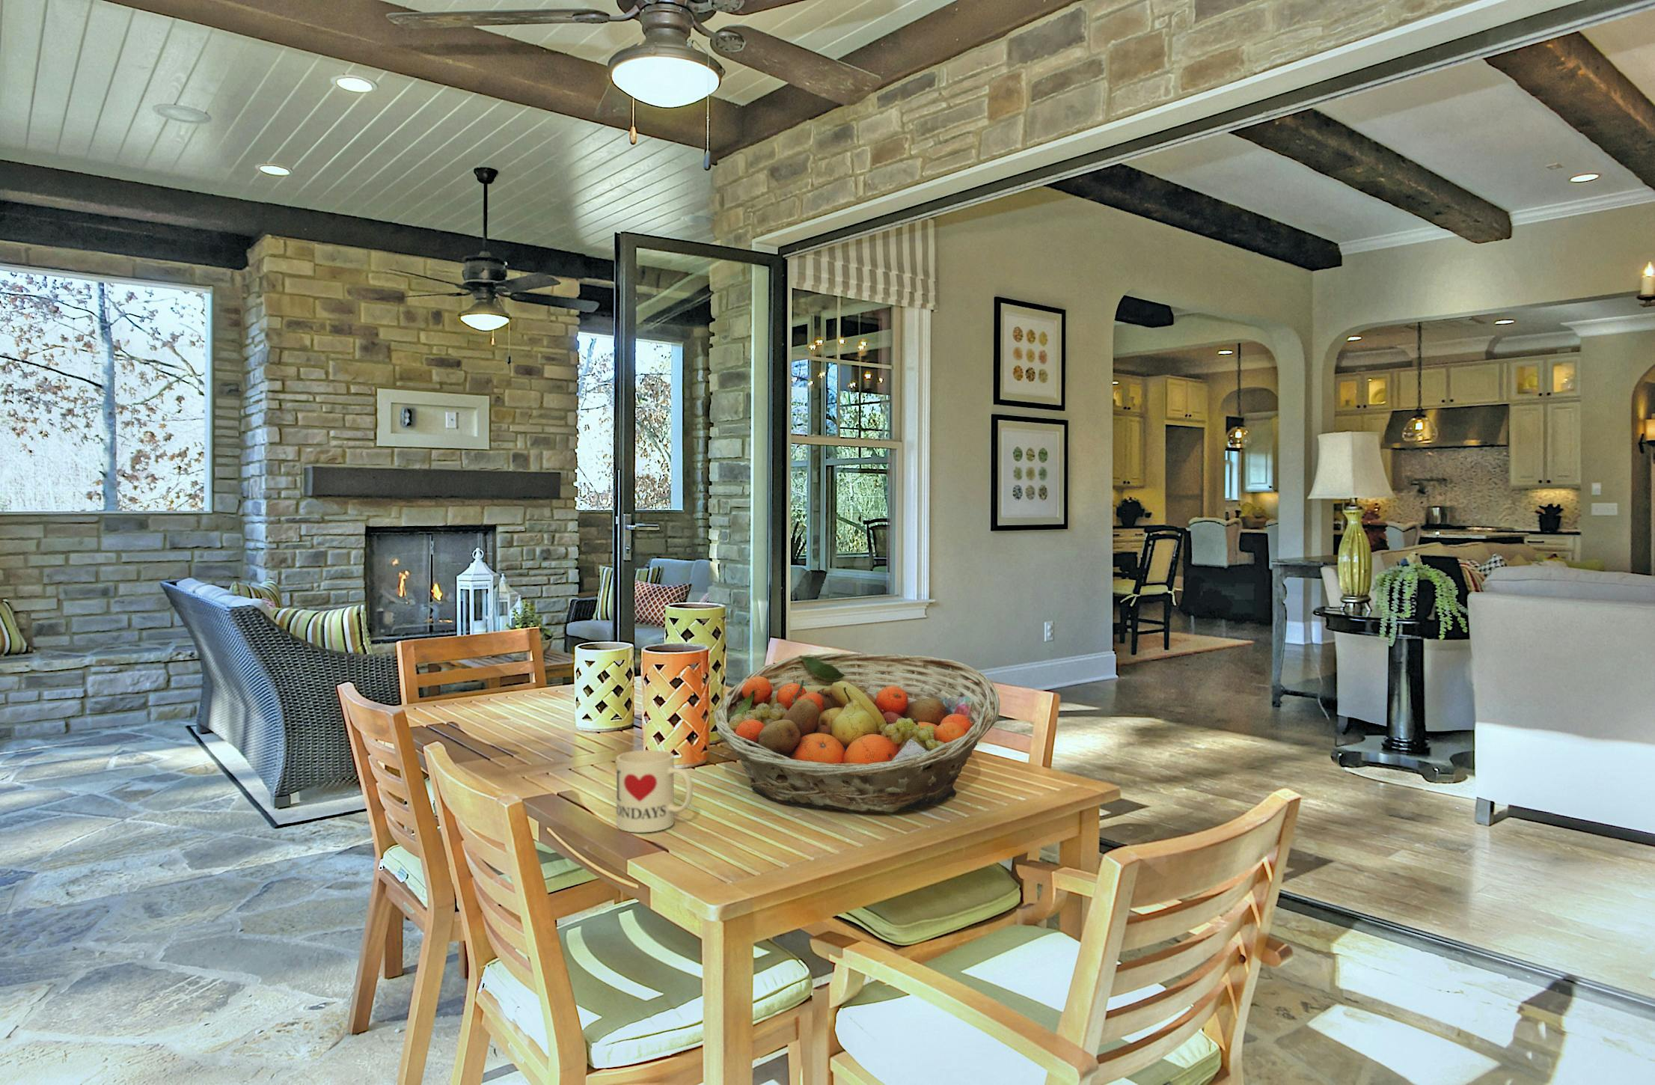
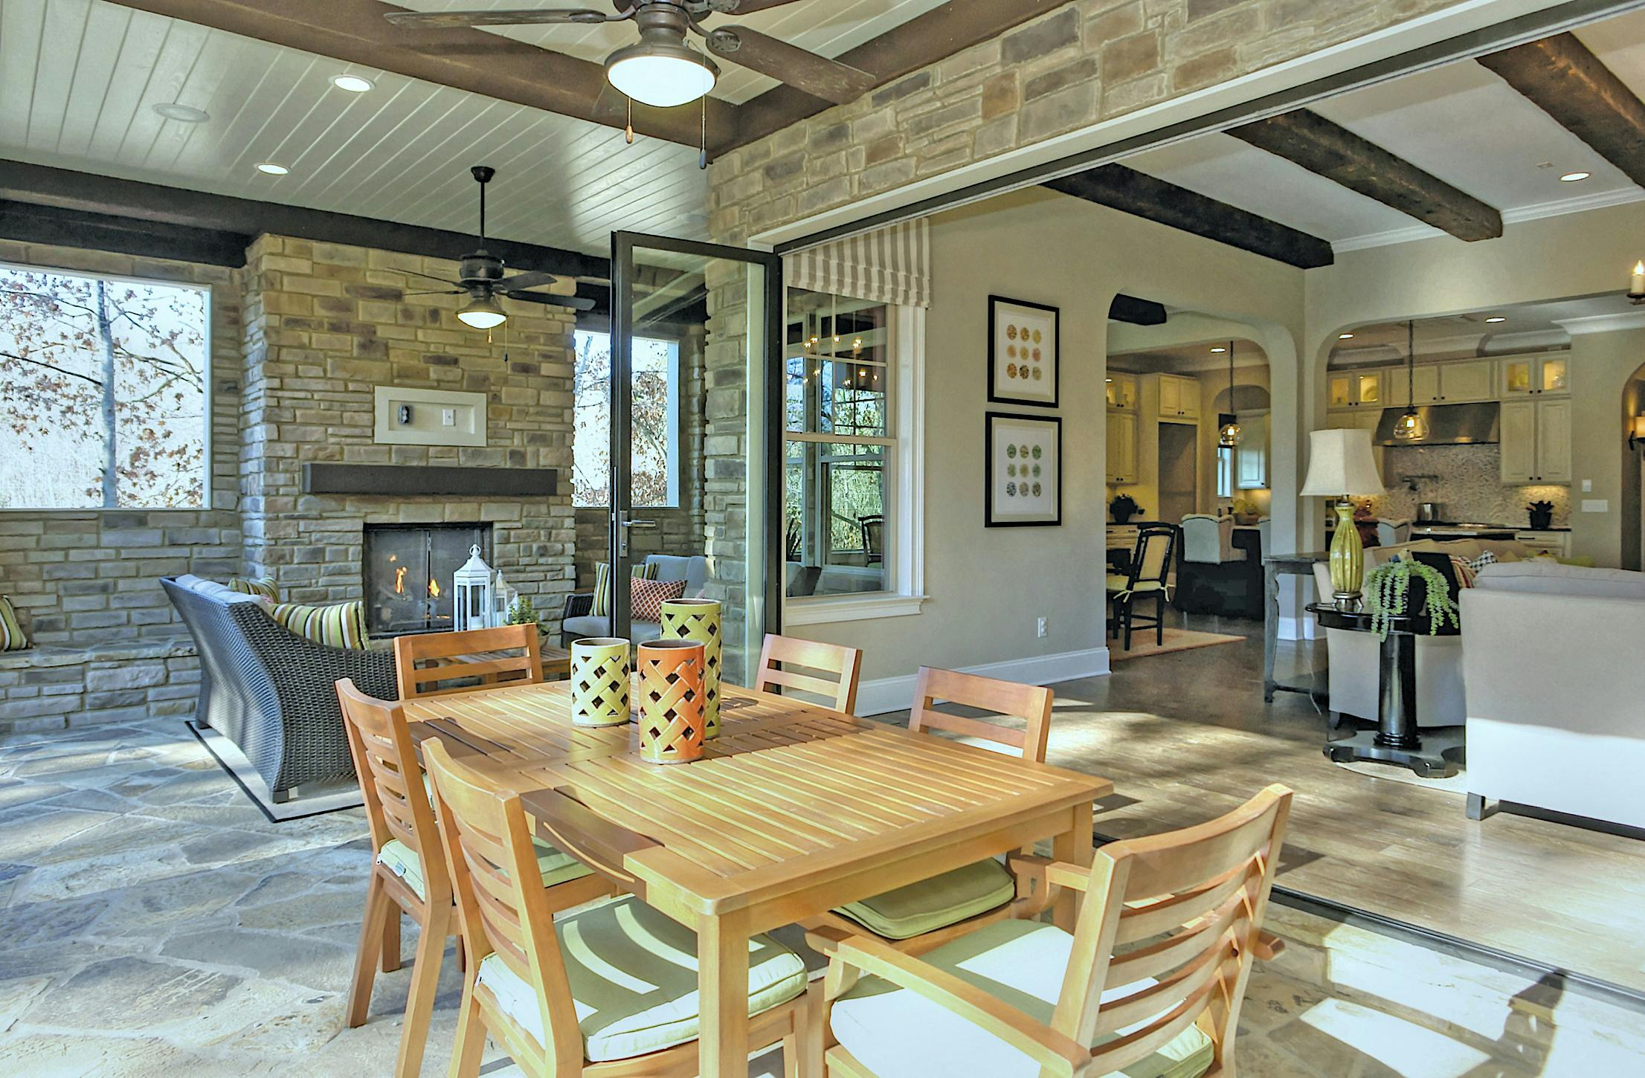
- fruit basket (855, 725)
- mug (655, 791)
